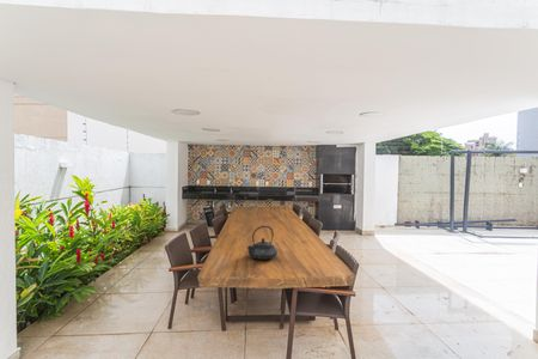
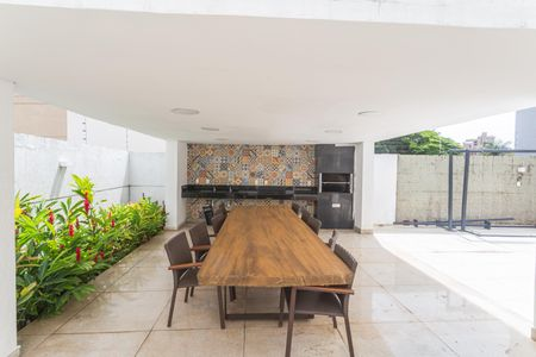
- teapot (261, 242)
